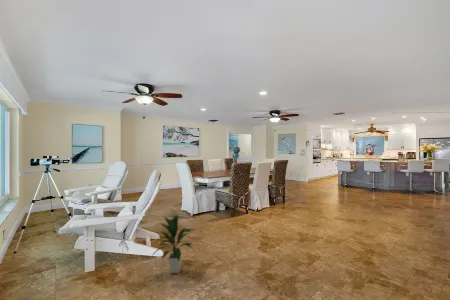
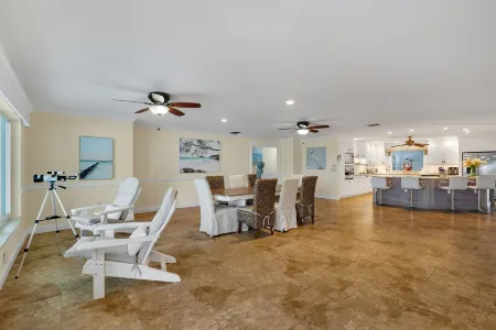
- indoor plant (173, 242)
